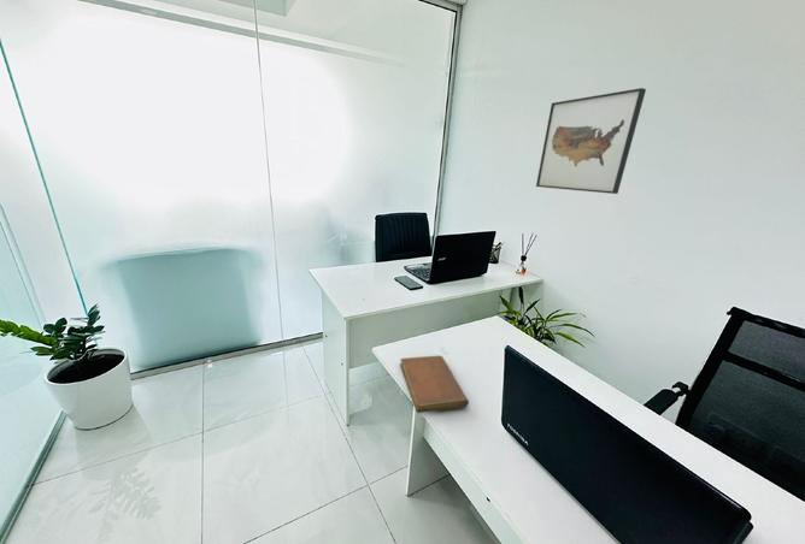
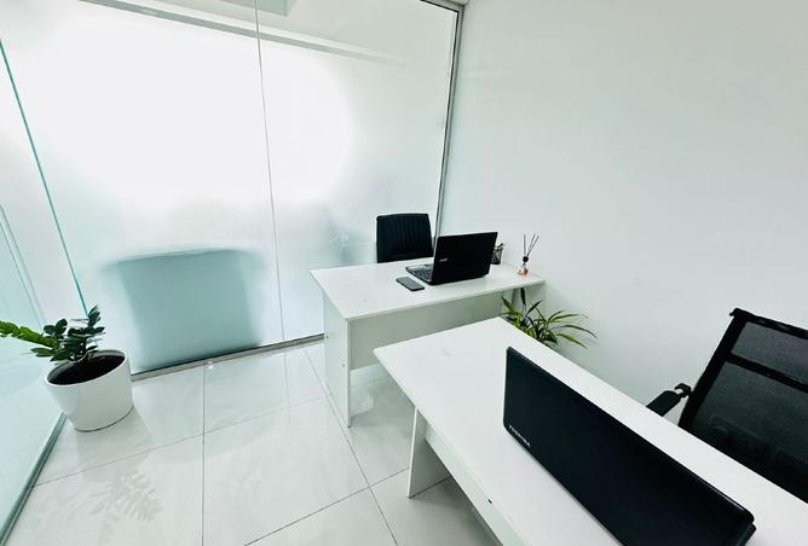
- wall art (582, 144)
- notebook (430, 380)
